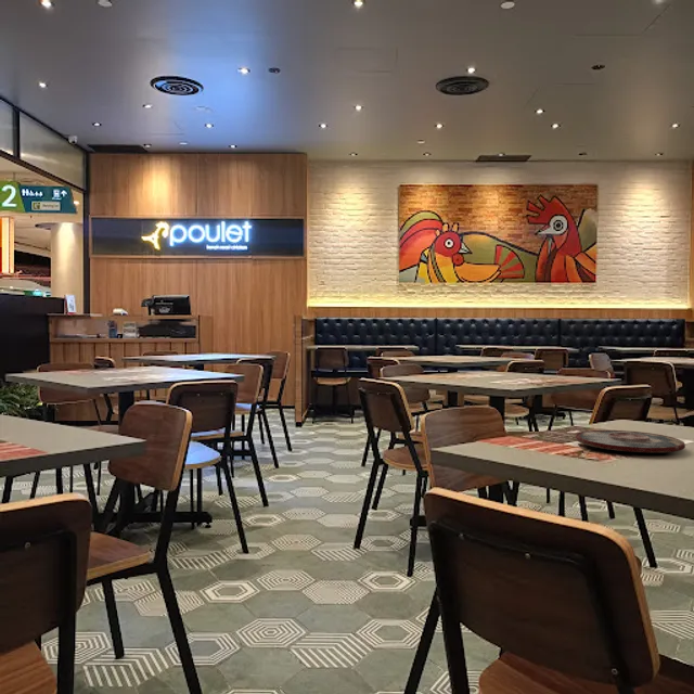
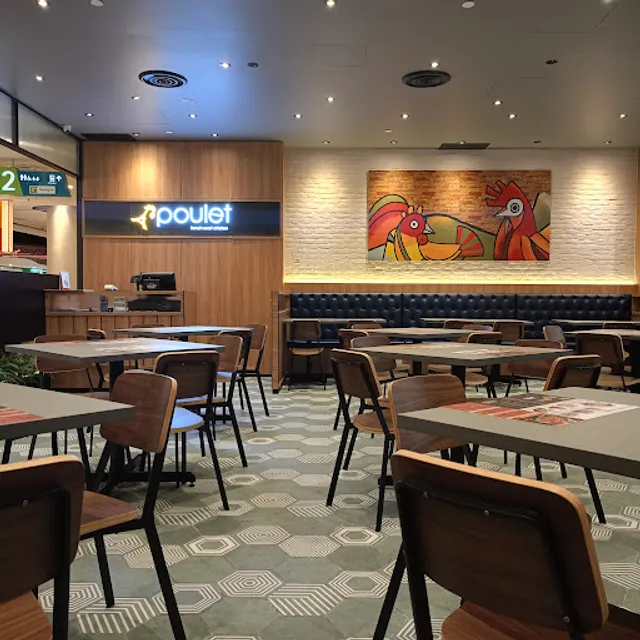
- plate (628, 440)
